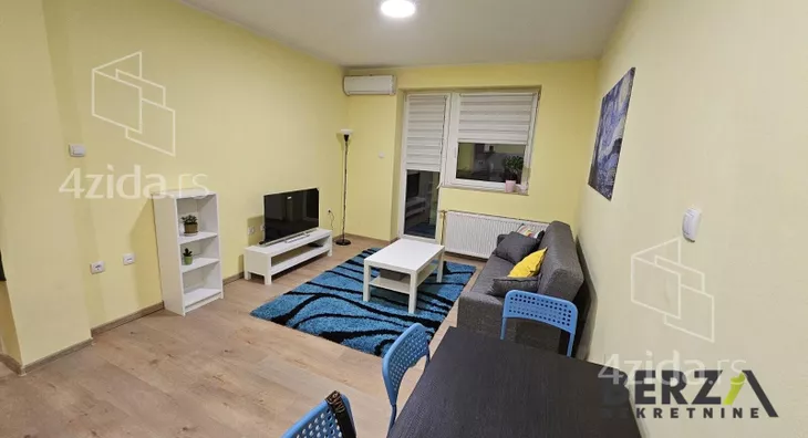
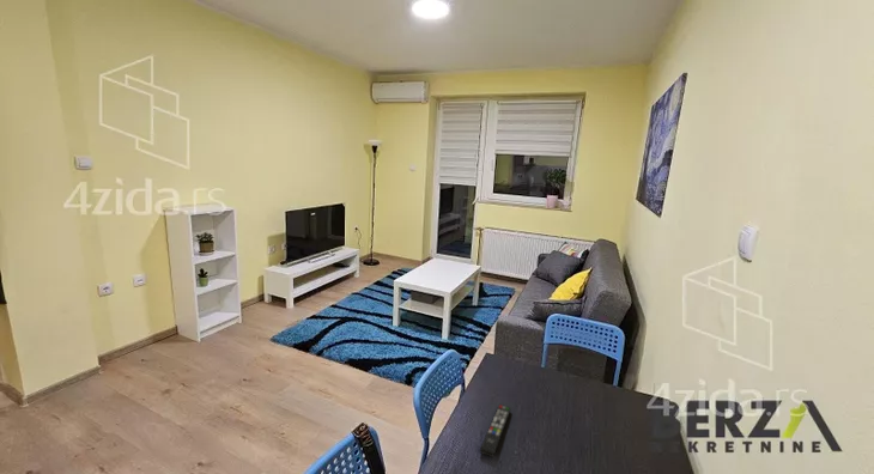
+ remote control (496, 427)
